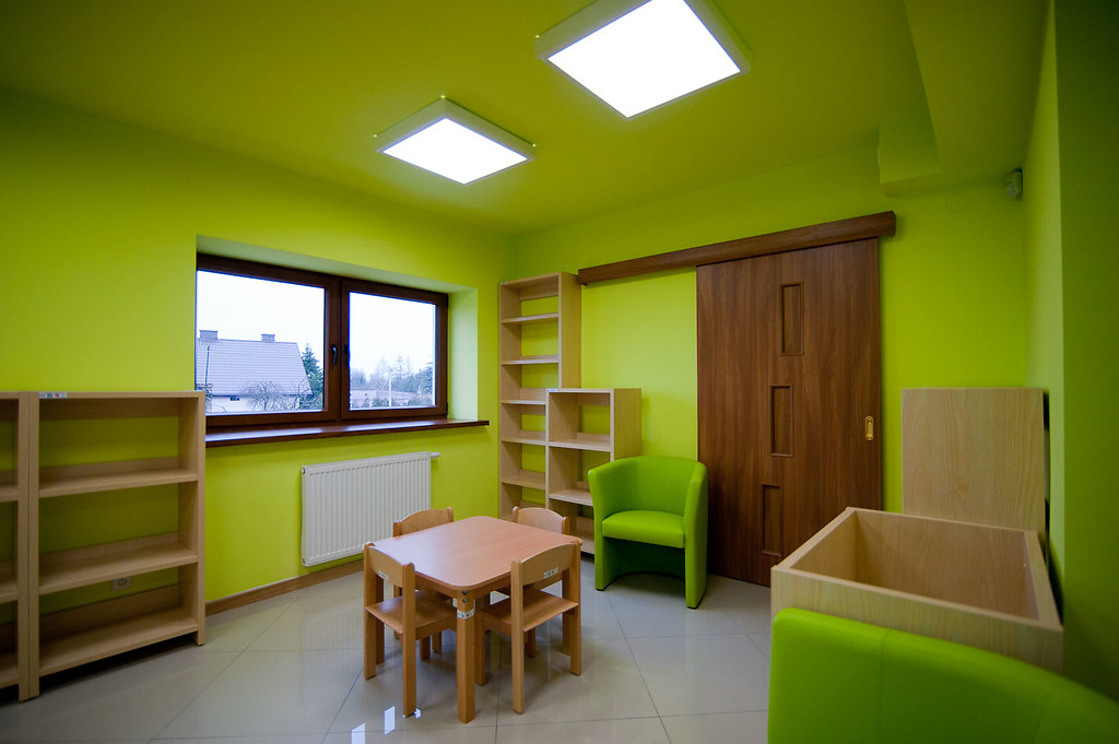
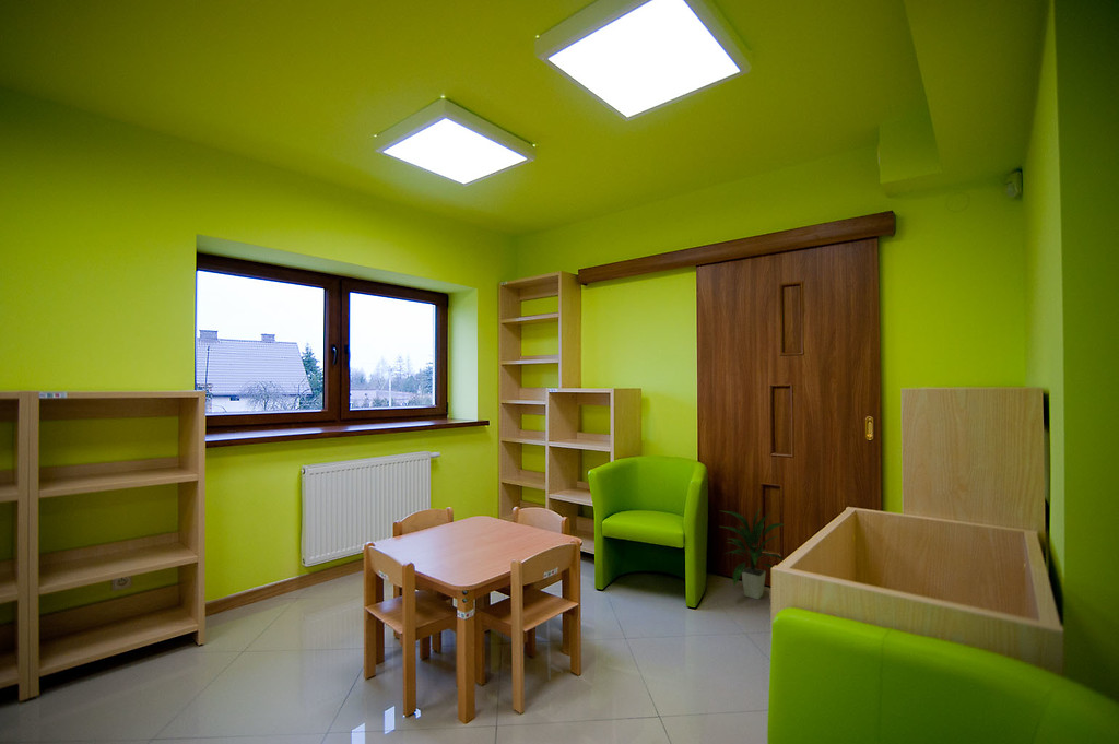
+ indoor plant (750, 551)
